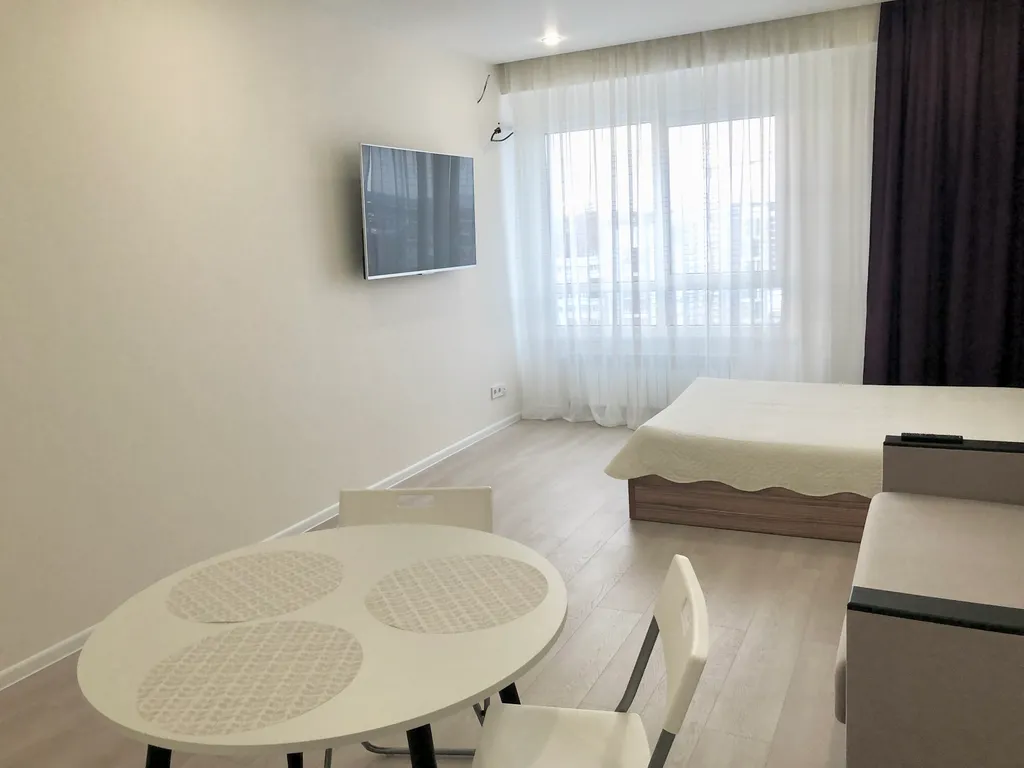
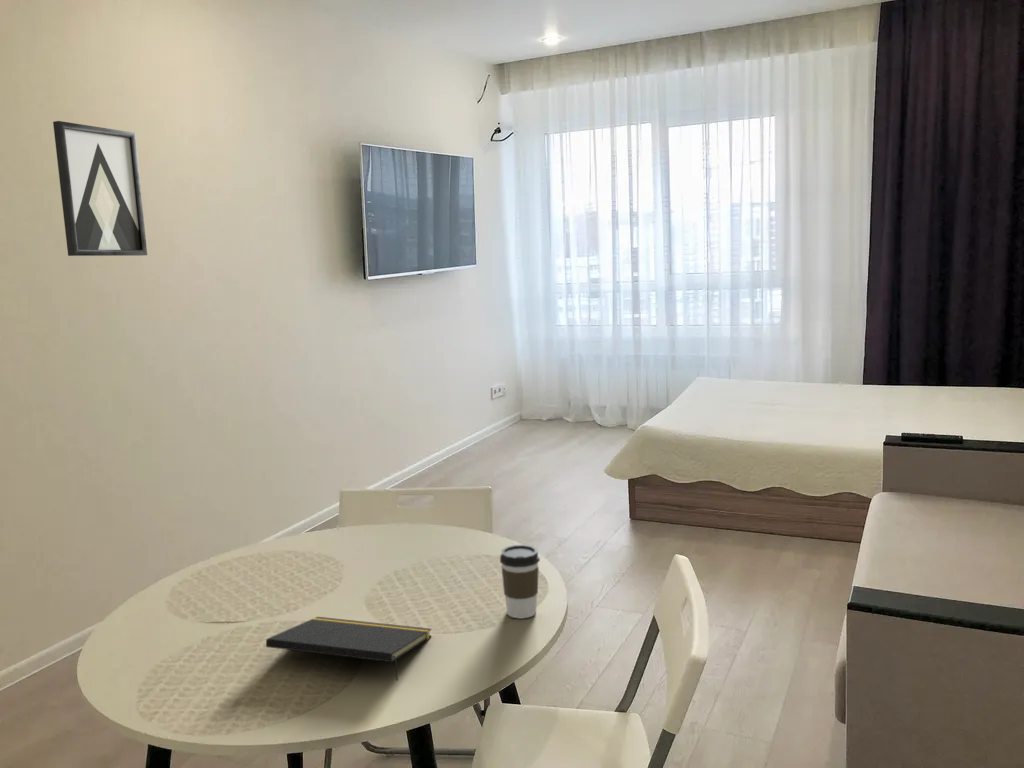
+ coffee cup (520, 581)
+ notepad (351, 637)
+ wall art (103, 192)
